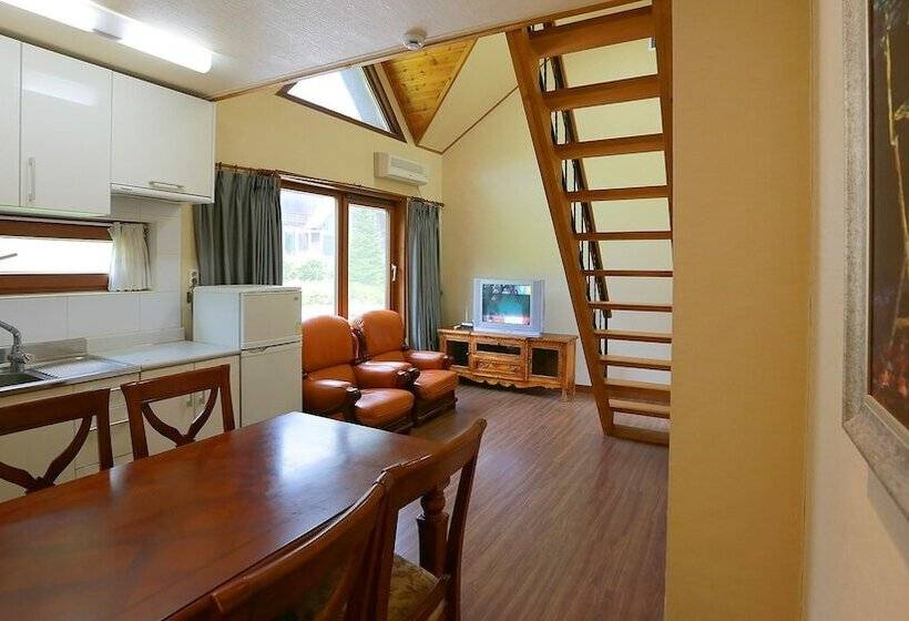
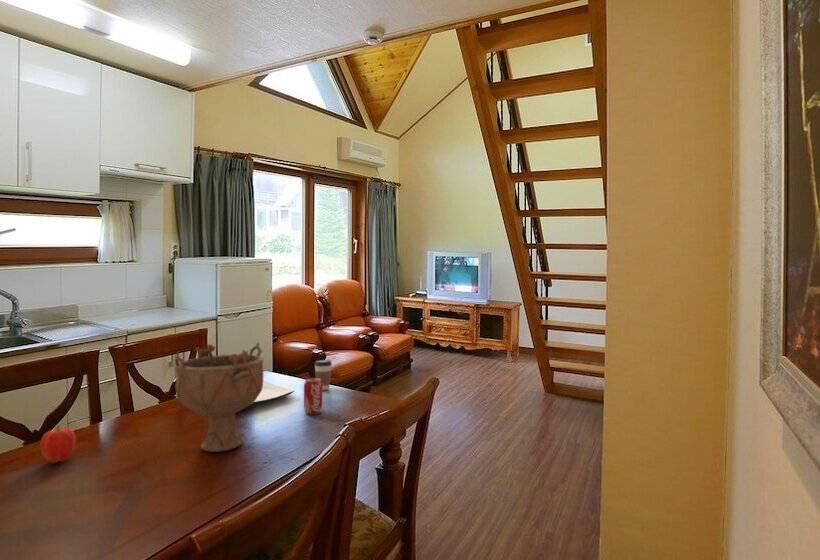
+ decorative bowl (222, 395)
+ coffee cup (323, 374)
+ beverage can (313, 395)
+ apple (58, 443)
+ plate (255, 400)
